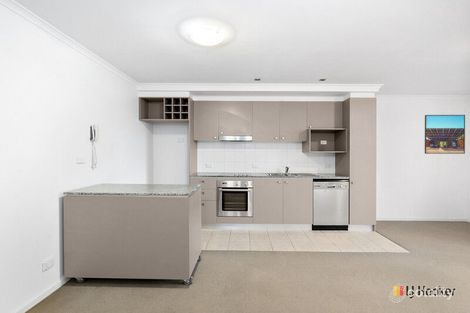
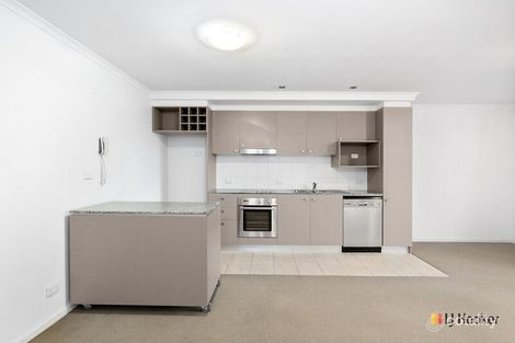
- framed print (444, 134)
